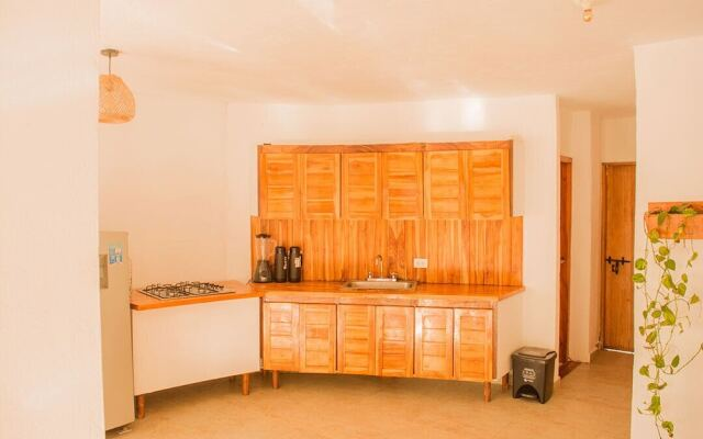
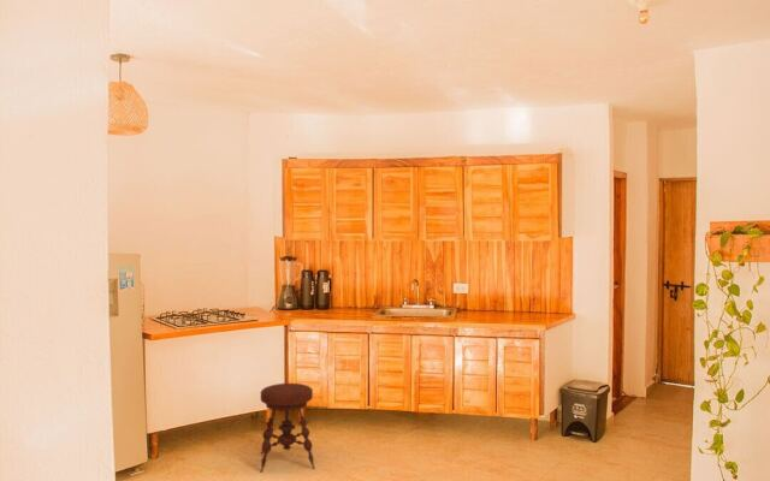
+ stool (286, 423)
